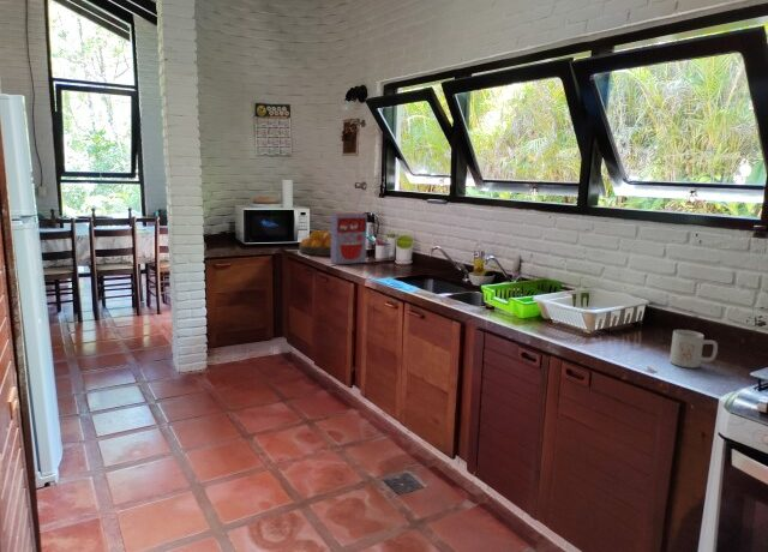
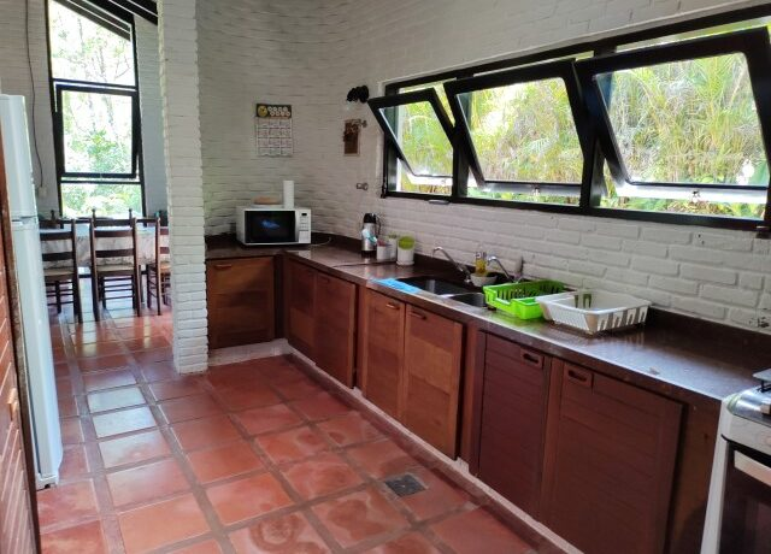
- mug (694, 349)
- cereal box (348, 238)
- fruit bowl (323, 241)
